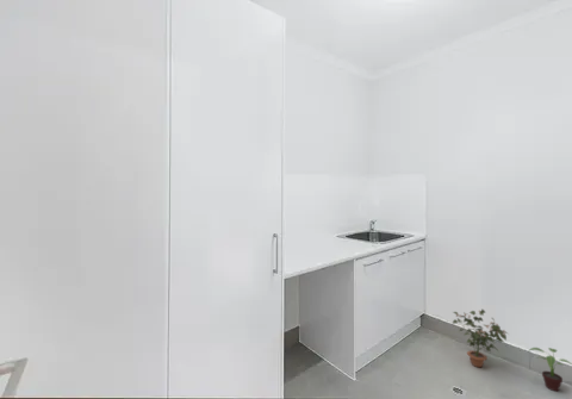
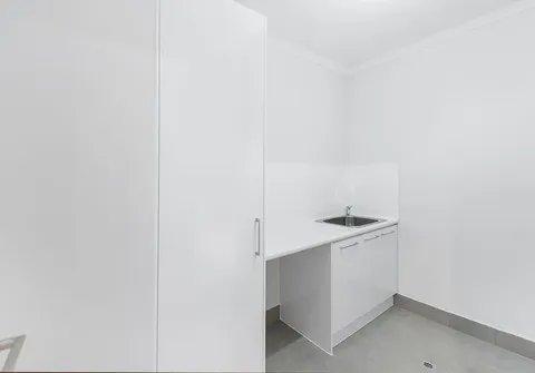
- potted plant (477, 337)
- potted plant (551, 369)
